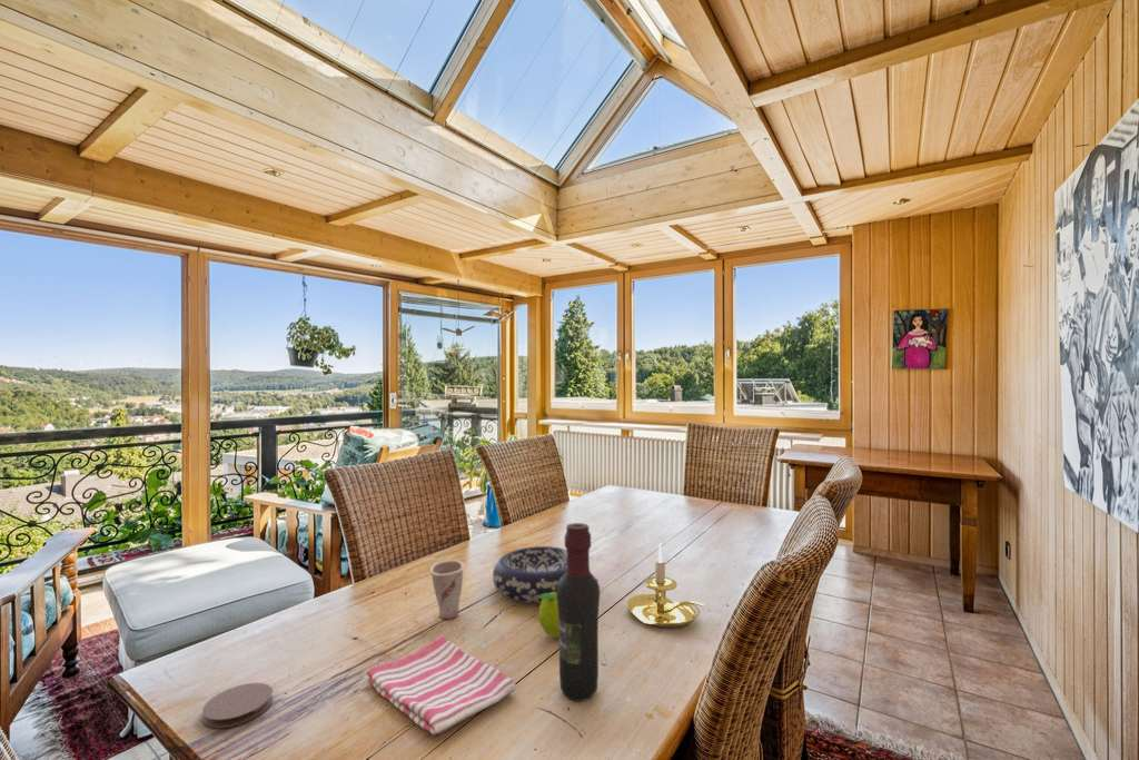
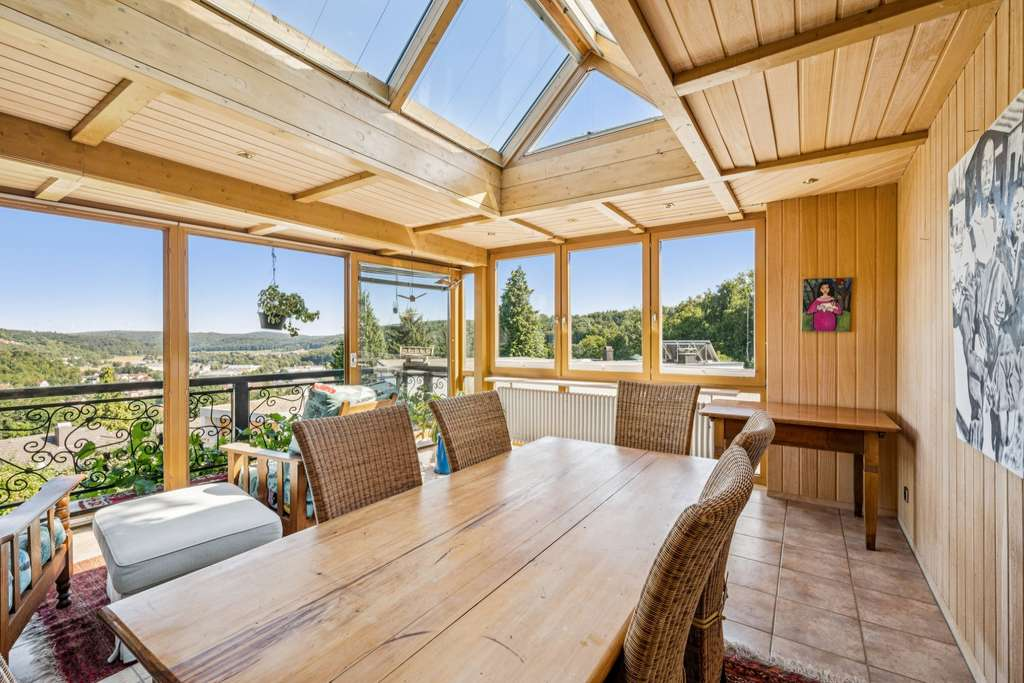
- dish towel (439, 679)
- coaster (238, 703)
- decorative bowl (539, 573)
- cup (447, 591)
- wine bottle (577, 608)
- candle holder (665, 580)
- fruit (557, 613)
